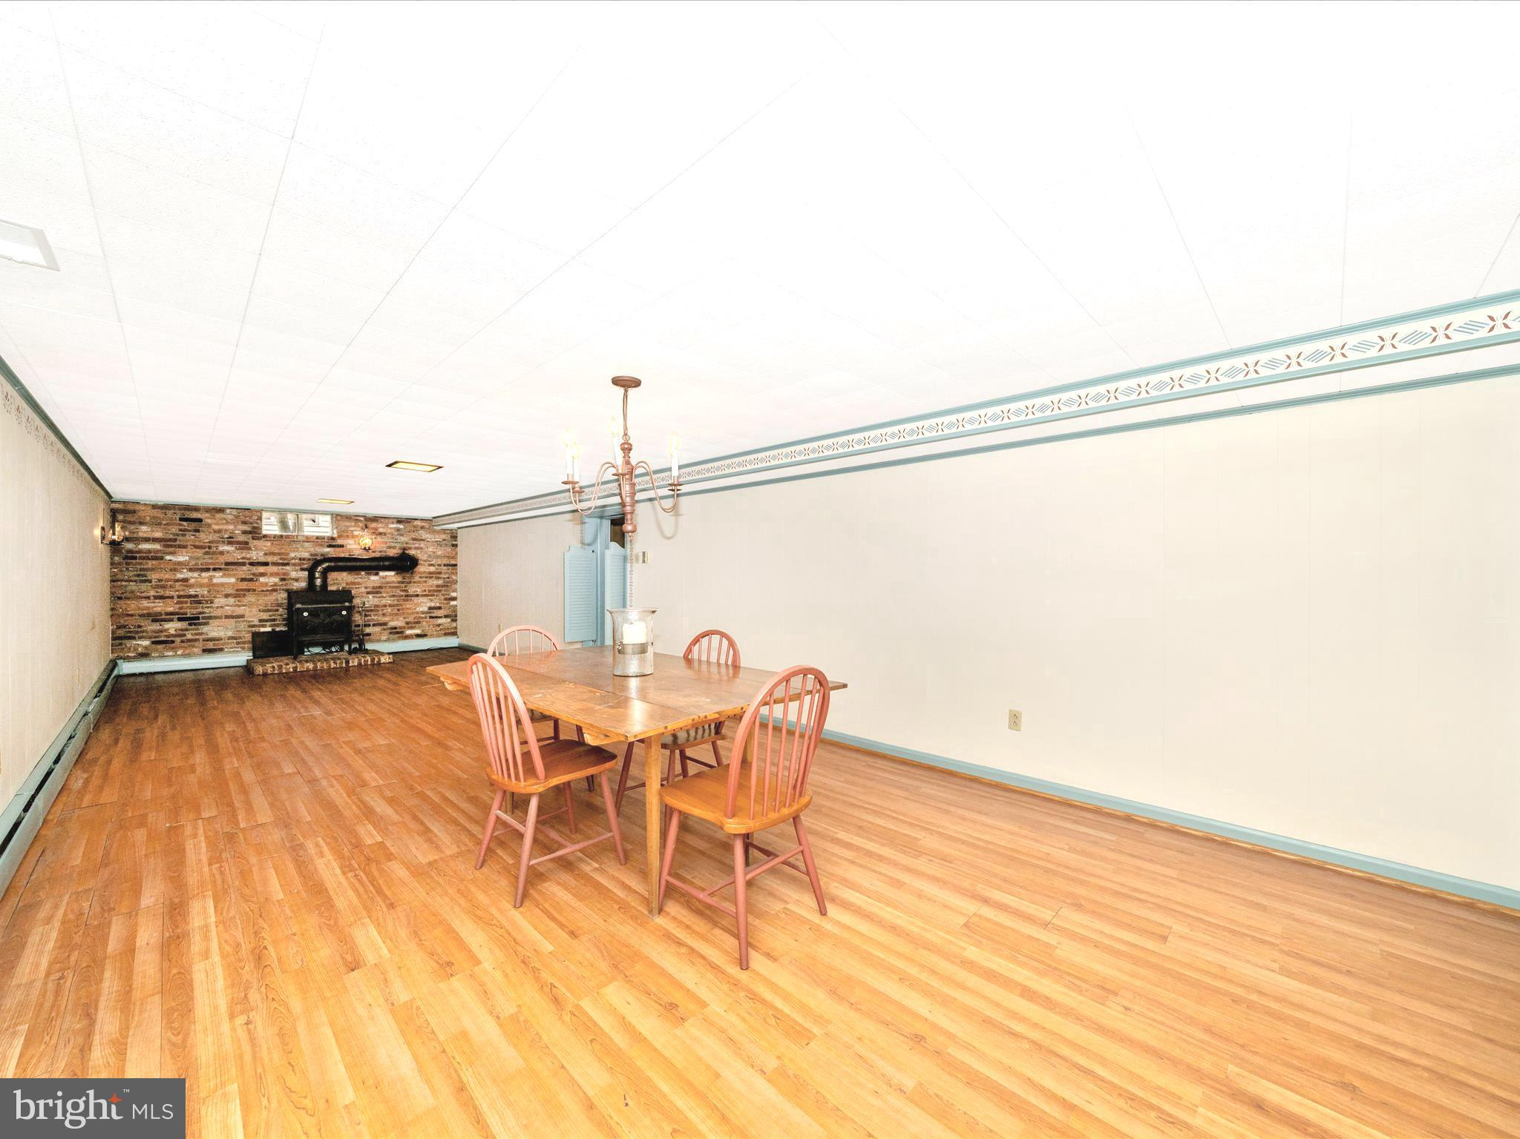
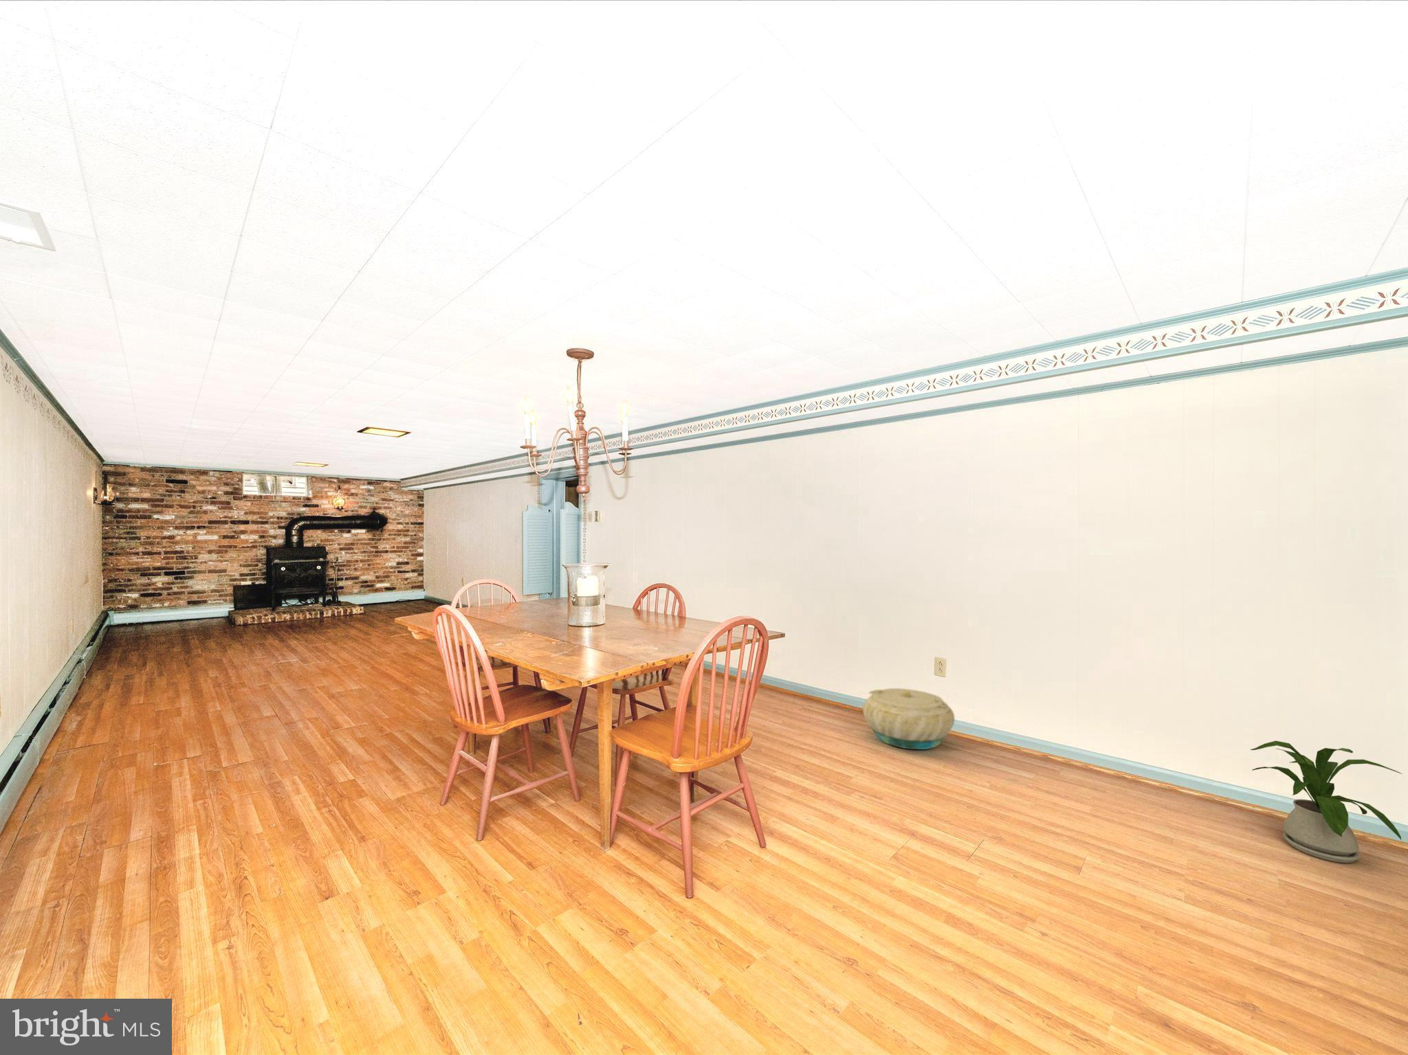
+ basket (907, 715)
+ house plant (1322, 790)
